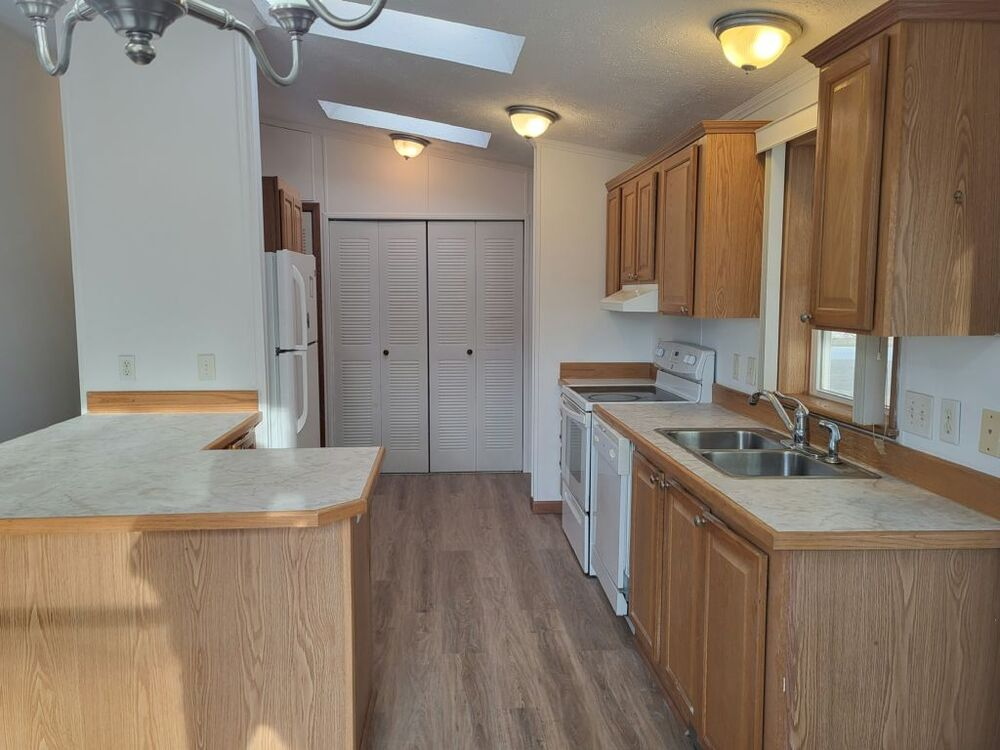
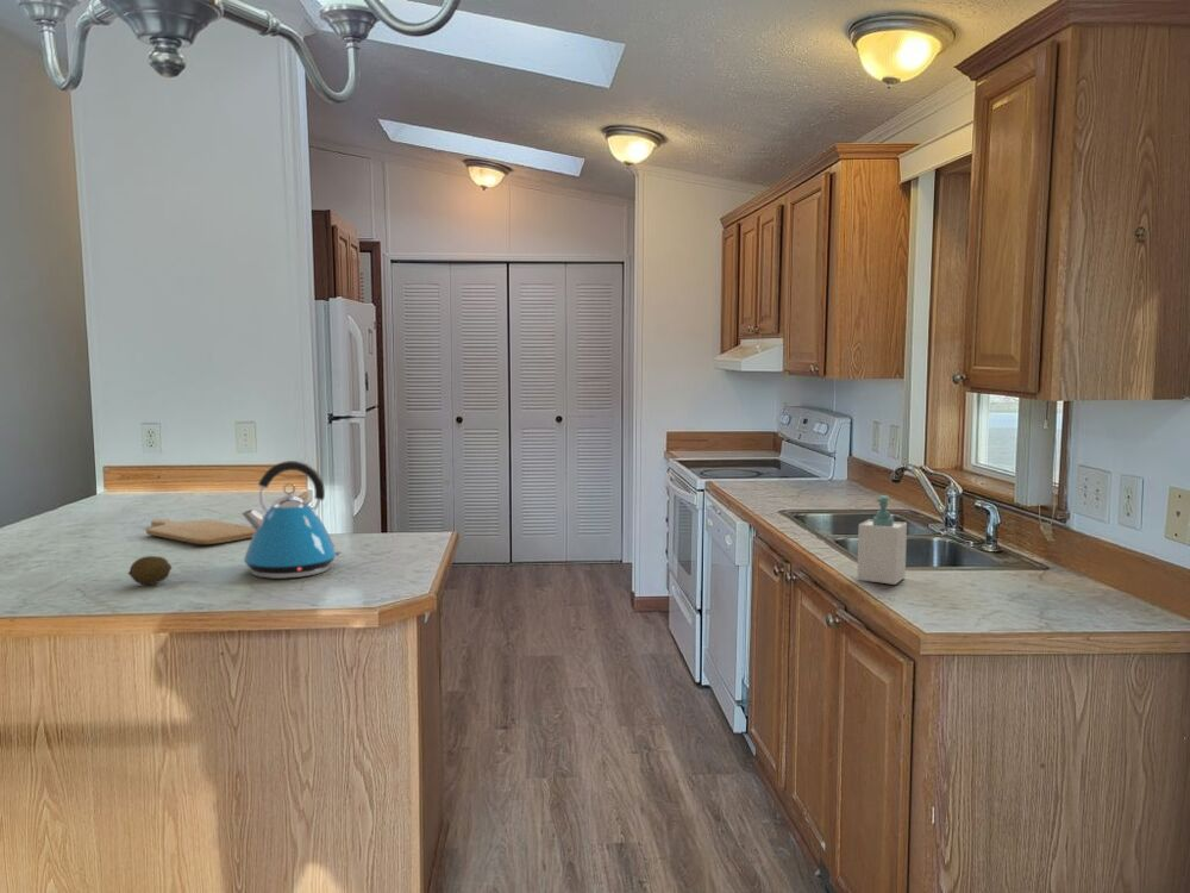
+ soap bottle (882, 537)
+ fruit (149, 570)
+ kettle (293, 514)
+ chopping board (194, 529)
